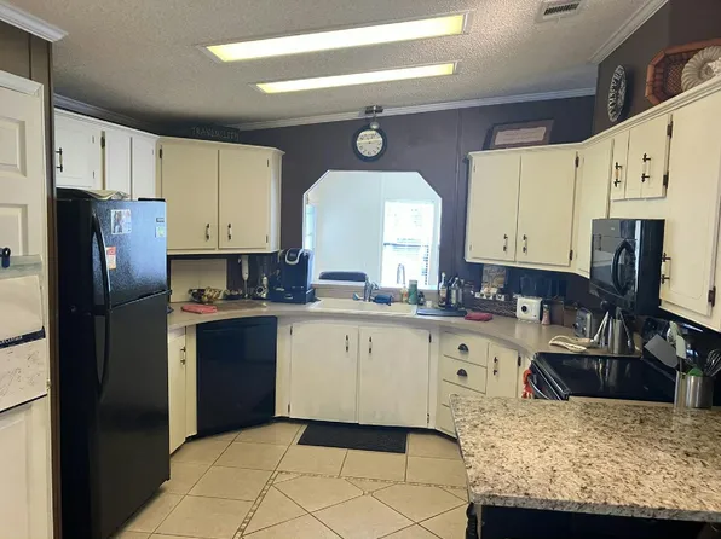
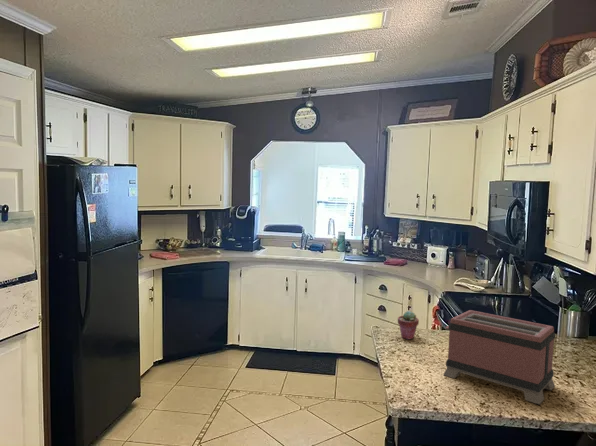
+ toaster (495, 350)
+ potted succulent (408, 323)
